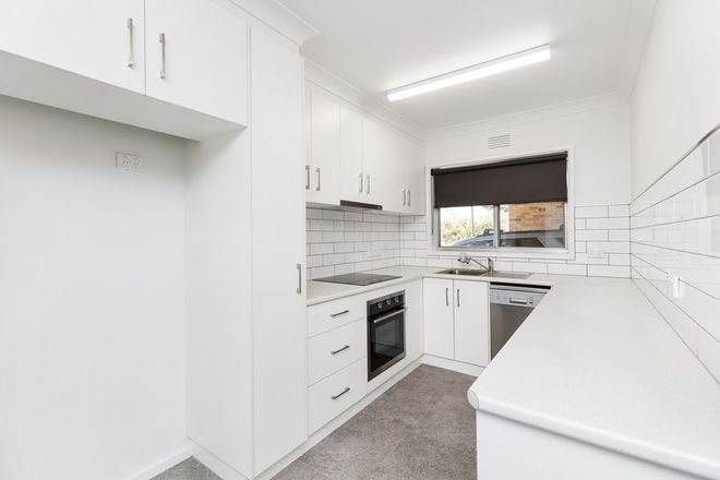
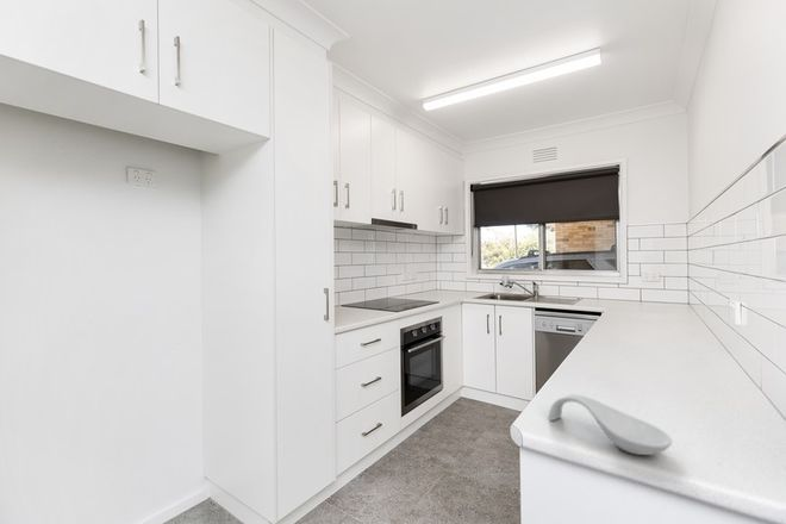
+ spoon rest (604, 420)
